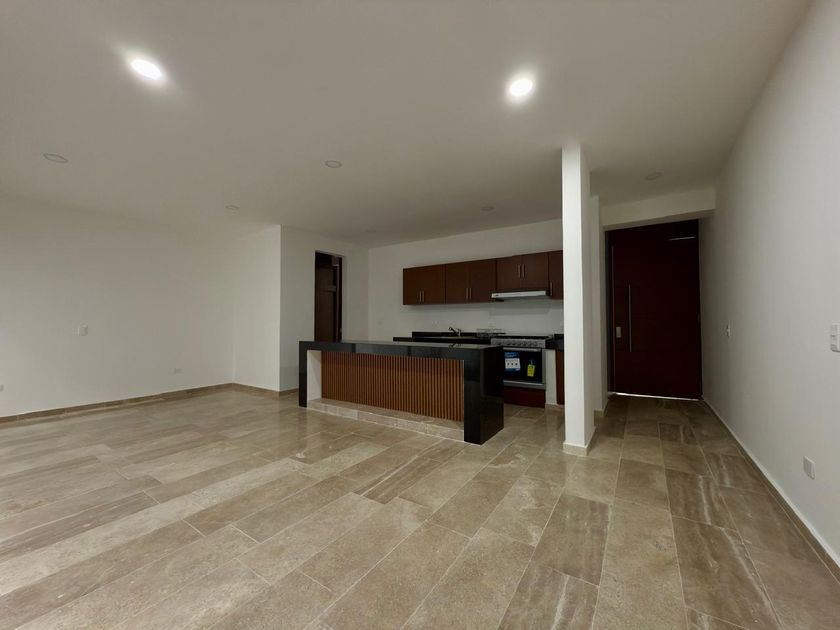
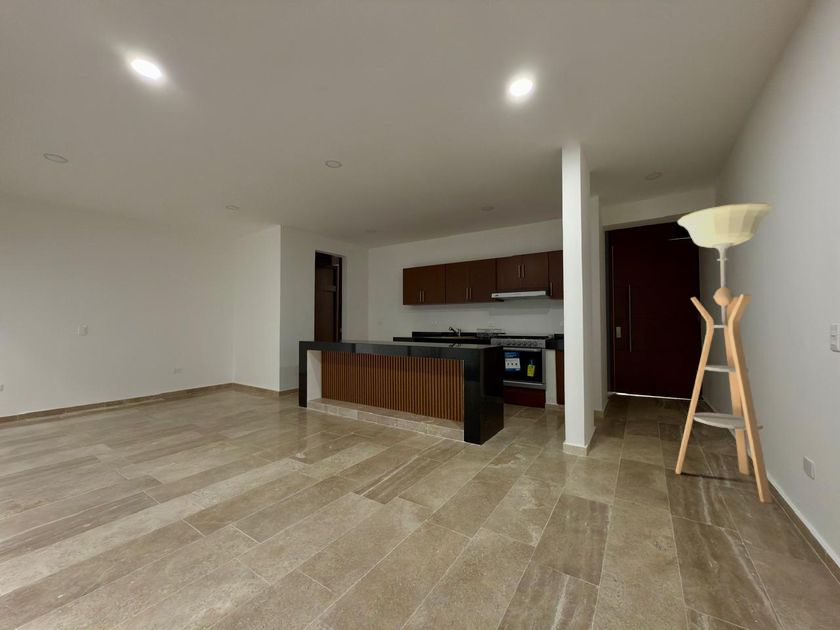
+ floor lamp (726, 346)
